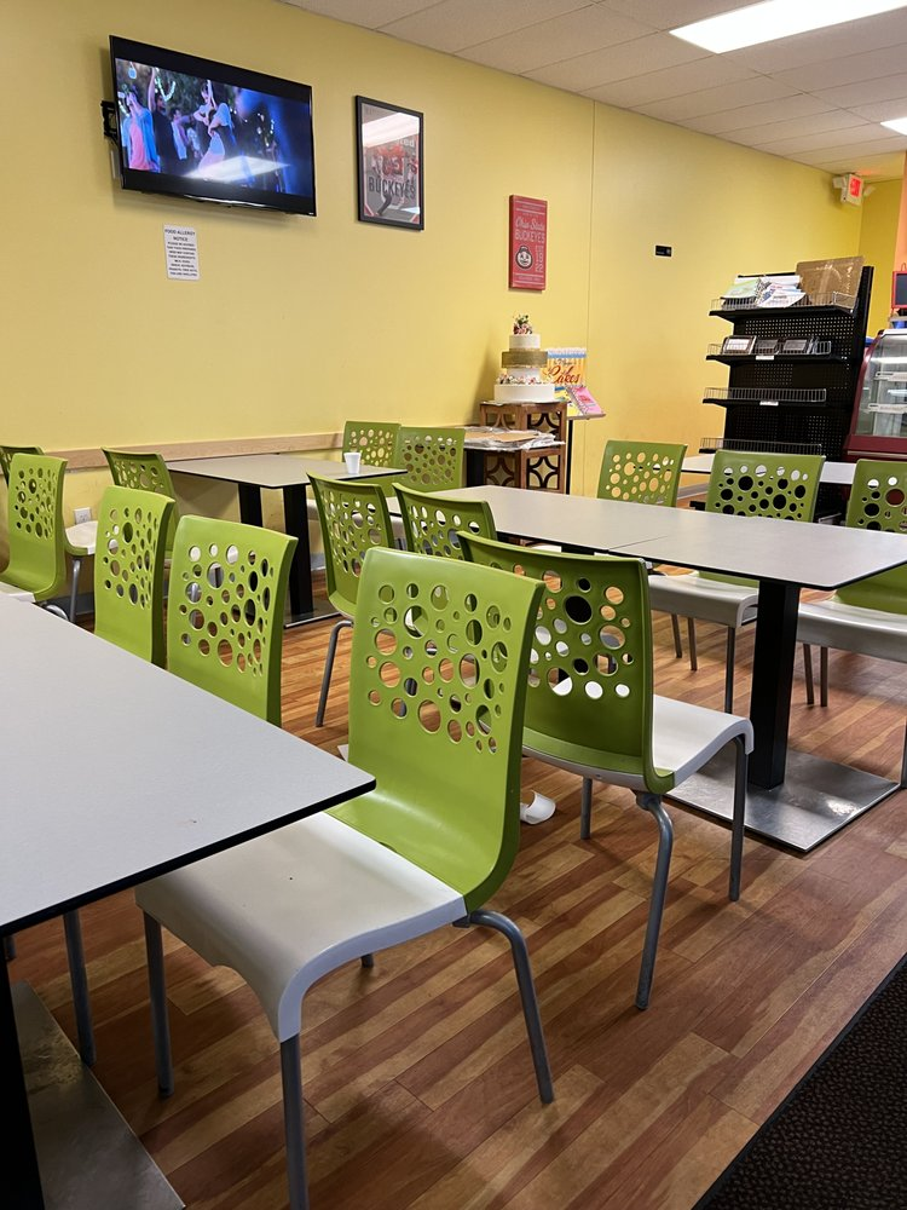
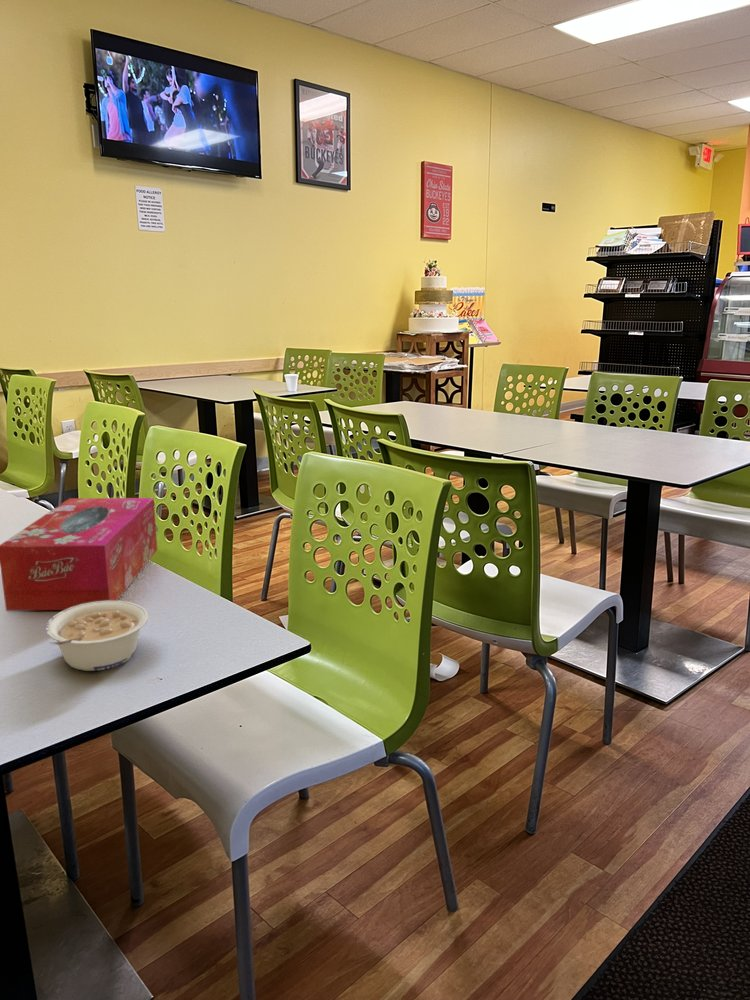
+ tissue box (87, 548)
+ legume (99, 635)
